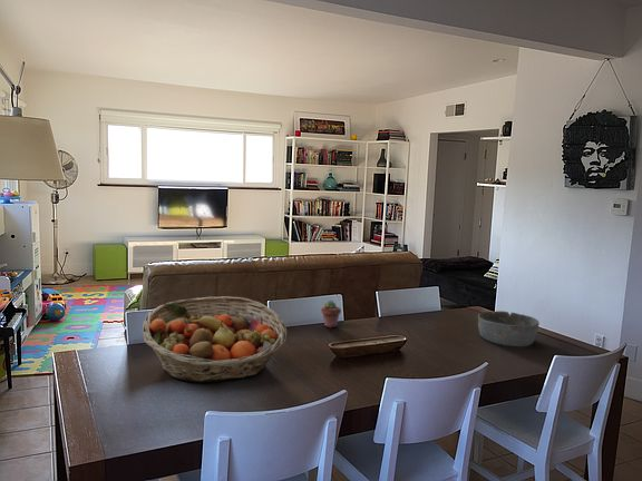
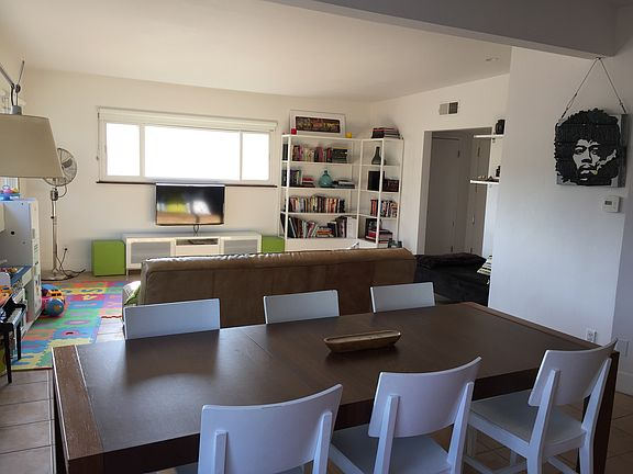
- potted succulent (330, 313)
- fruit basket (215, 336)
- bowl (507, 327)
